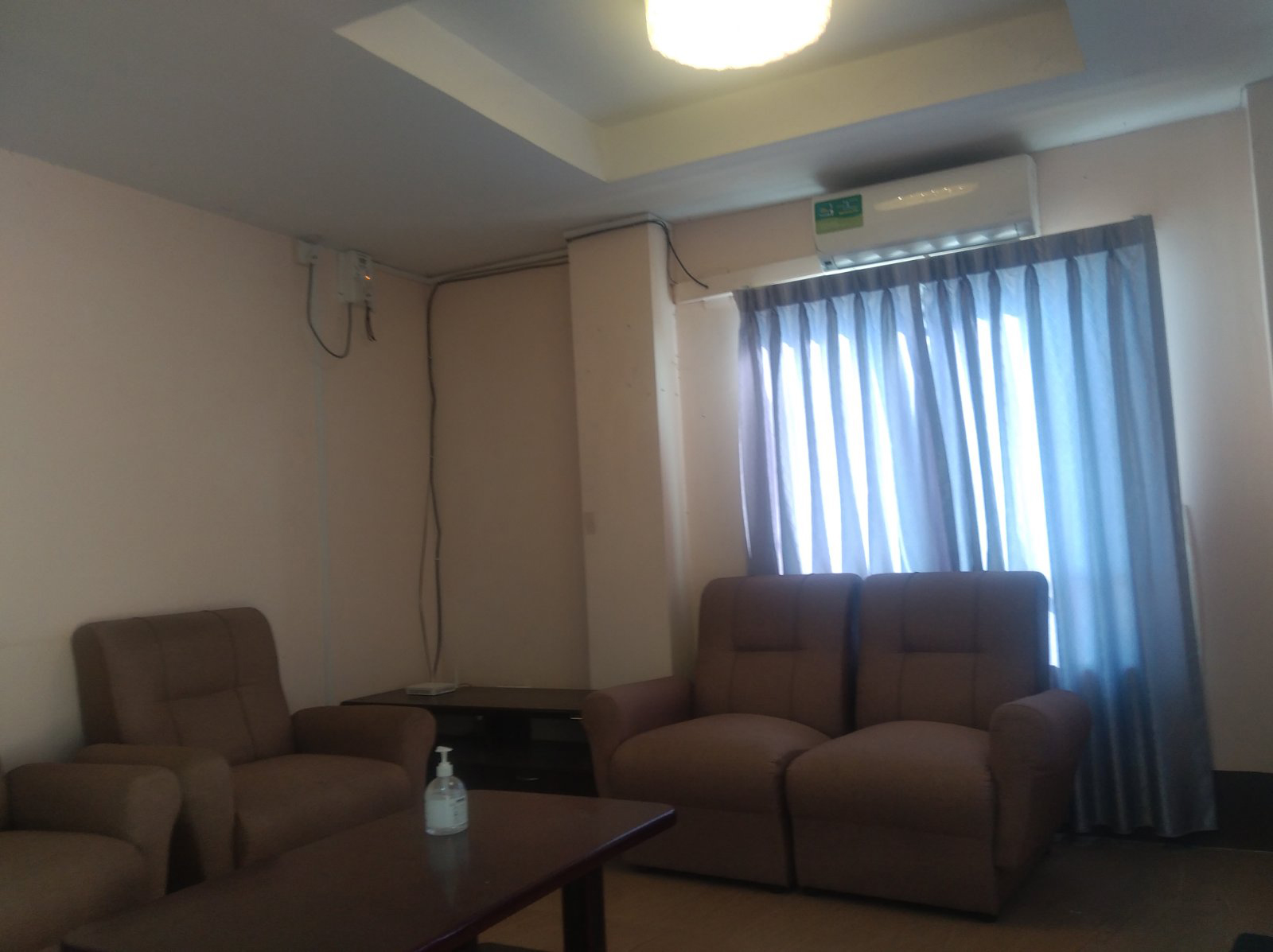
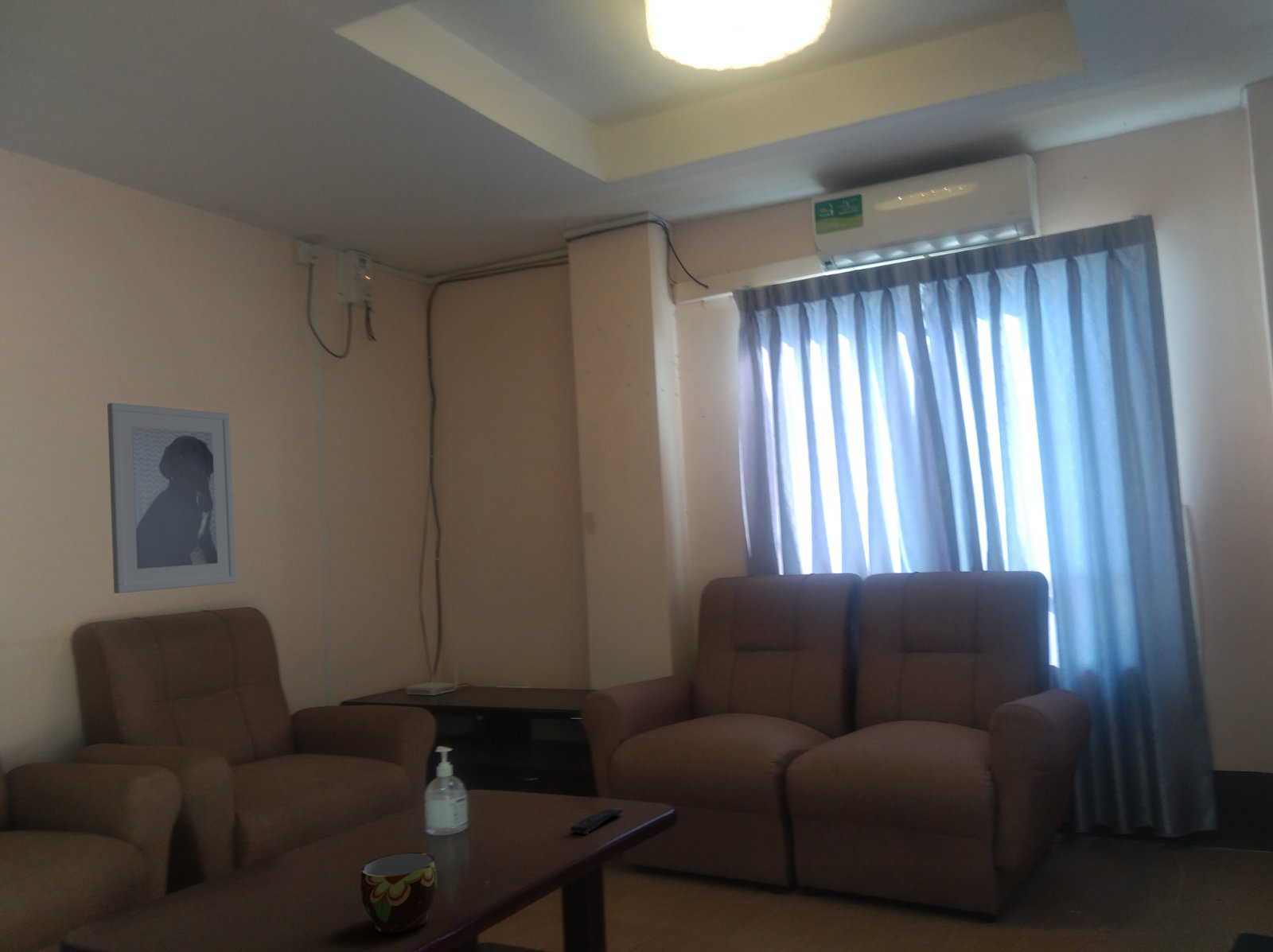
+ remote control (599, 818)
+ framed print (175, 497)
+ cup (398, 892)
